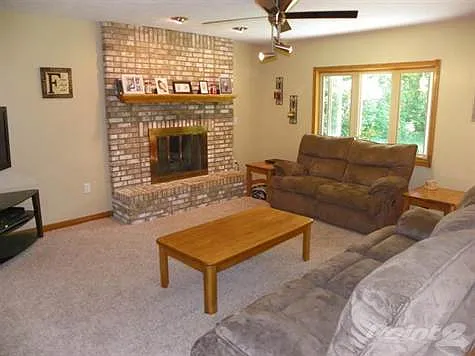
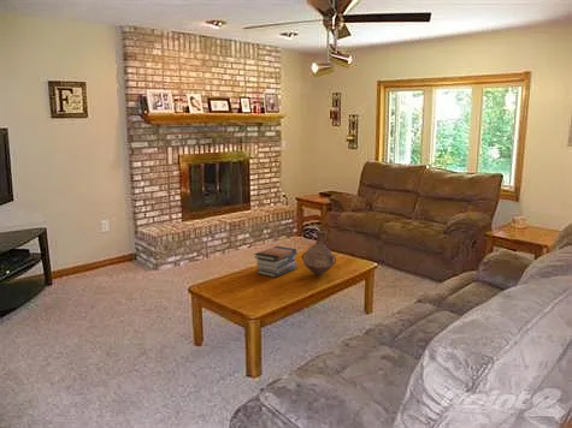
+ vase (318, 252)
+ book stack (276, 261)
